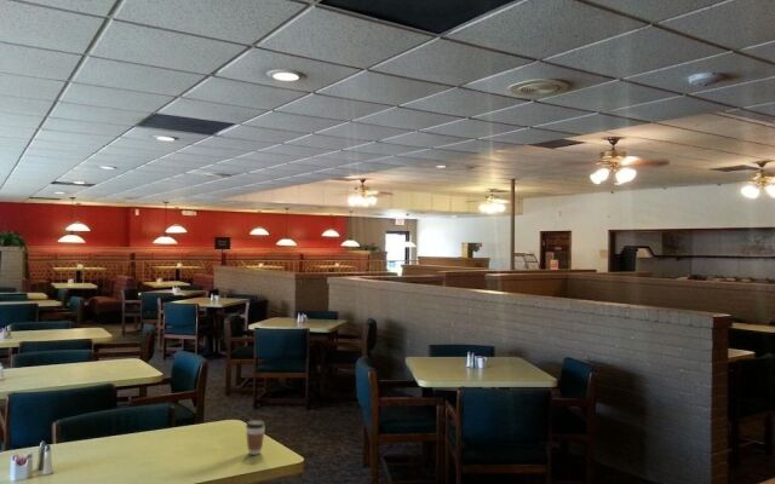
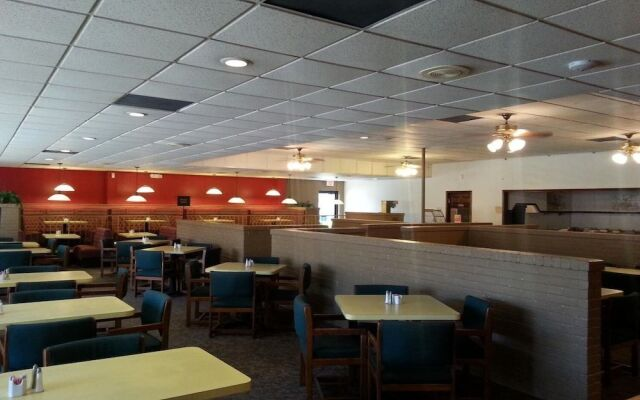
- coffee cup (254, 437)
